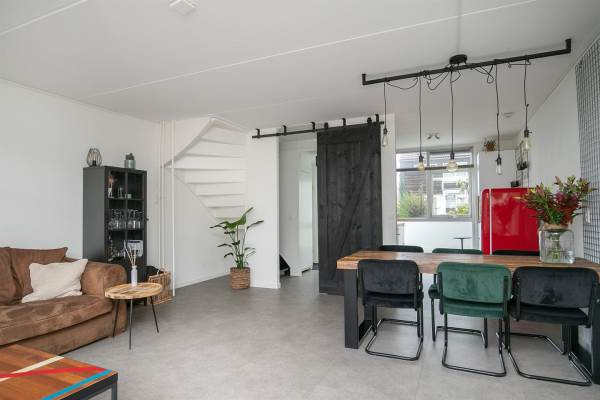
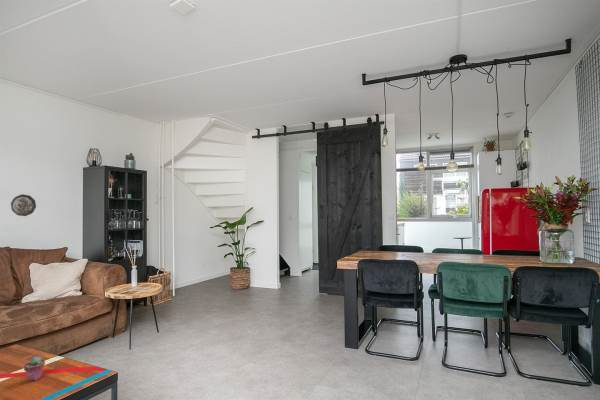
+ decorative plate (23, 205)
+ potted succulent (34, 367)
